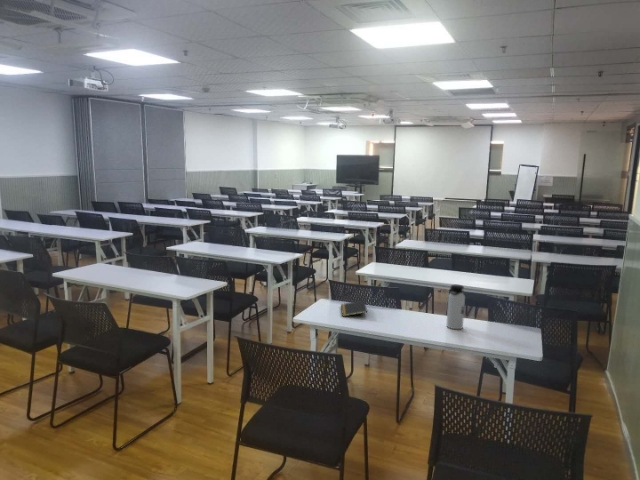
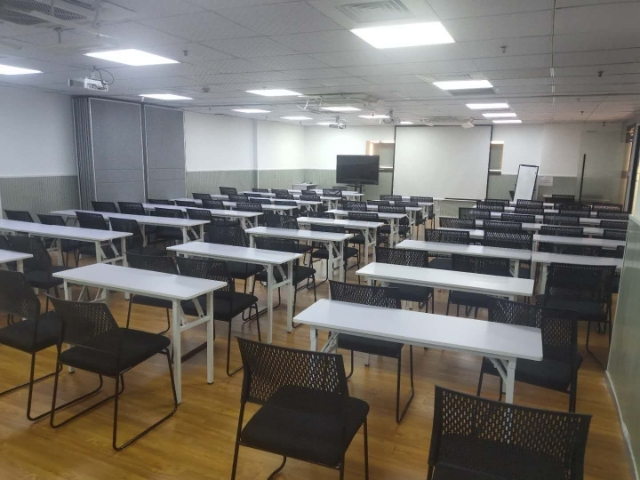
- notepad (353, 308)
- water bottle (456, 306)
